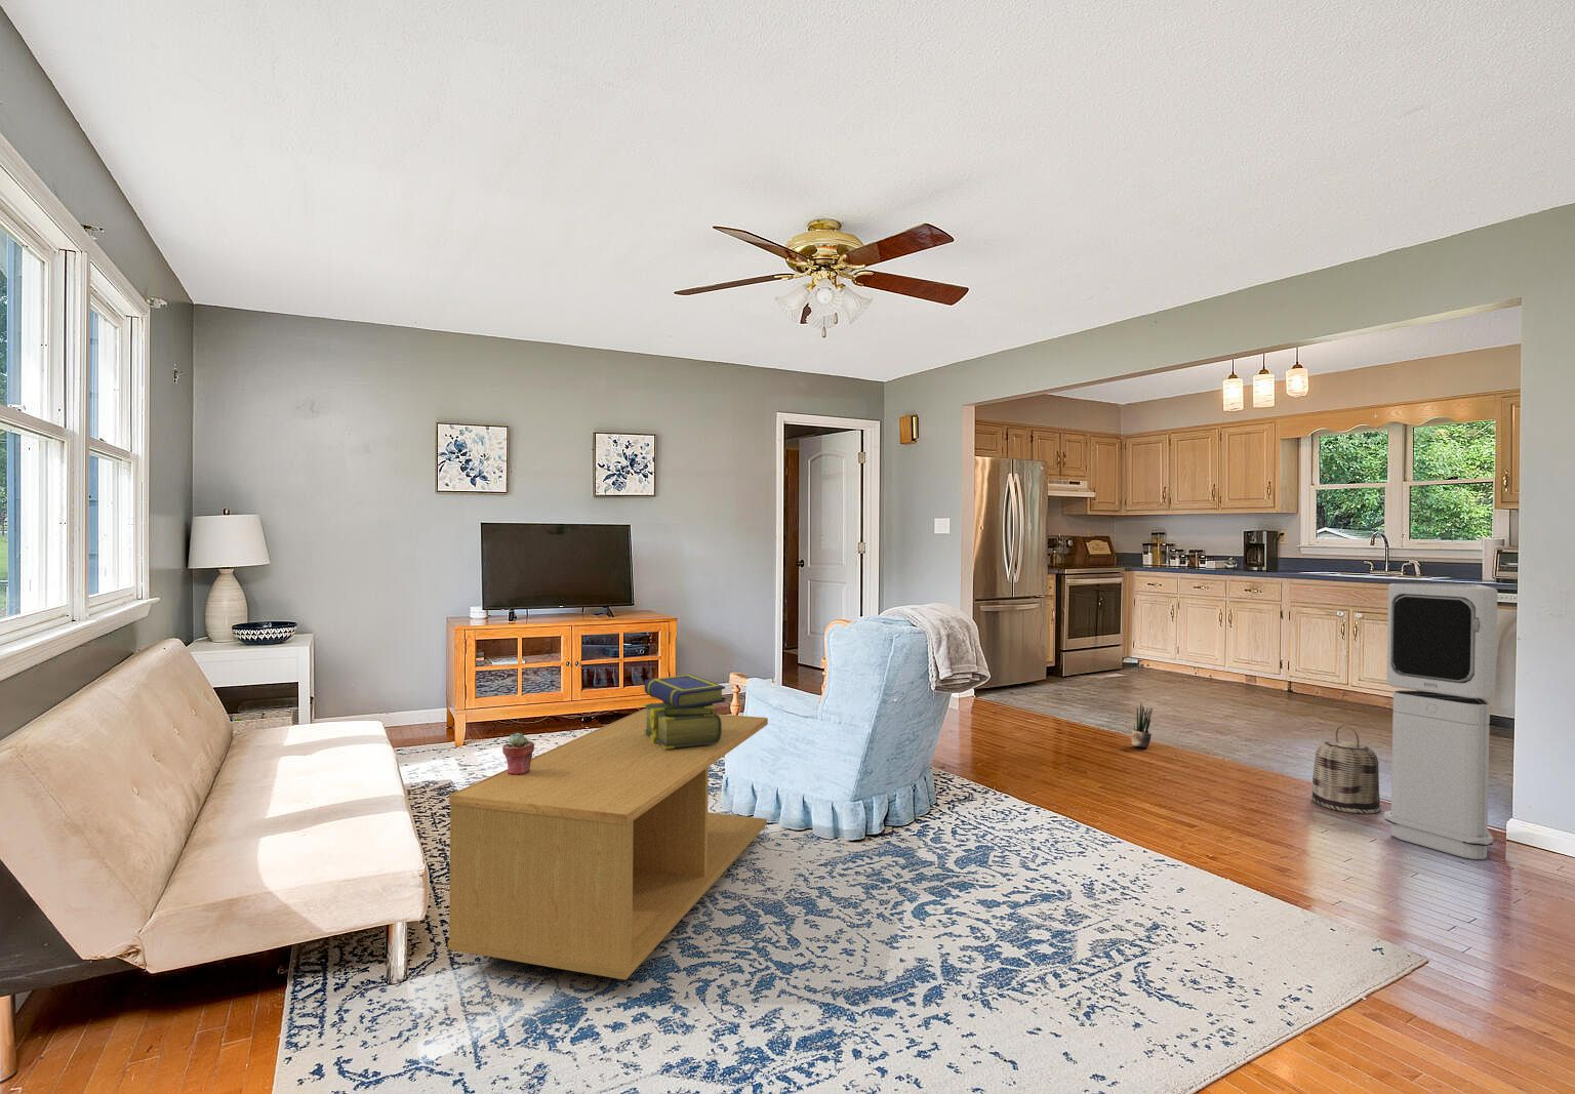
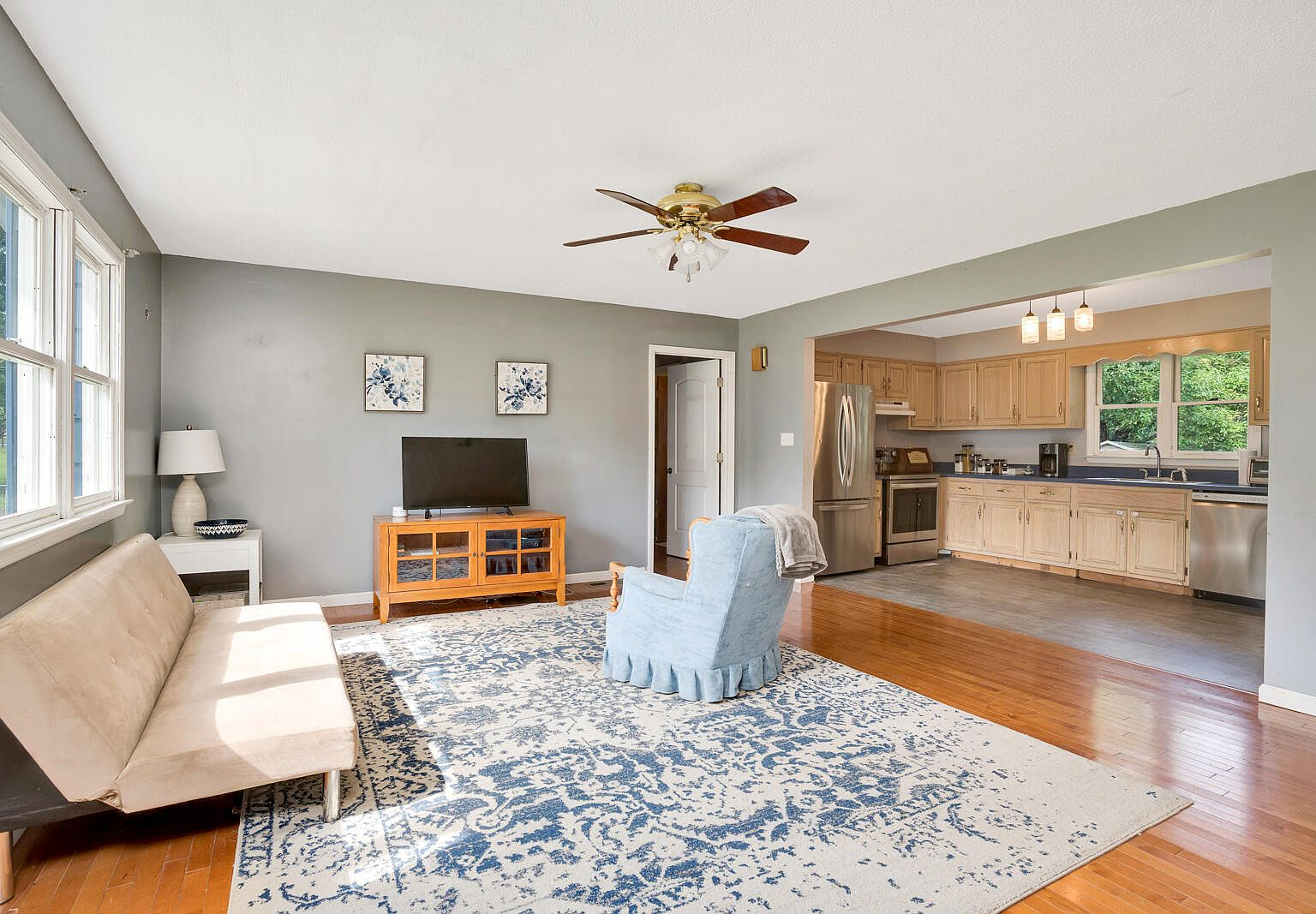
- coffee table (637, 820)
- stack of books (683, 710)
- air purifier (1452, 712)
- basket (1345, 765)
- potted plant (1142, 725)
- potted succulent (518, 752)
